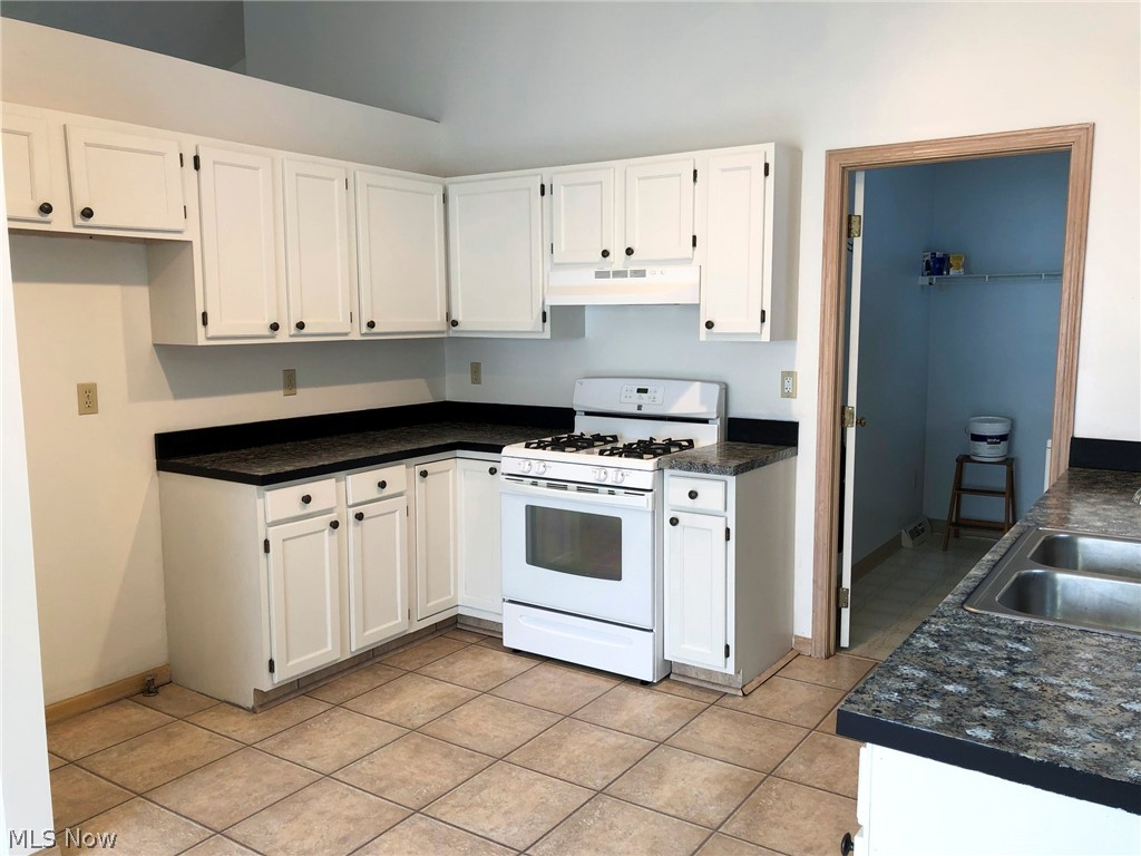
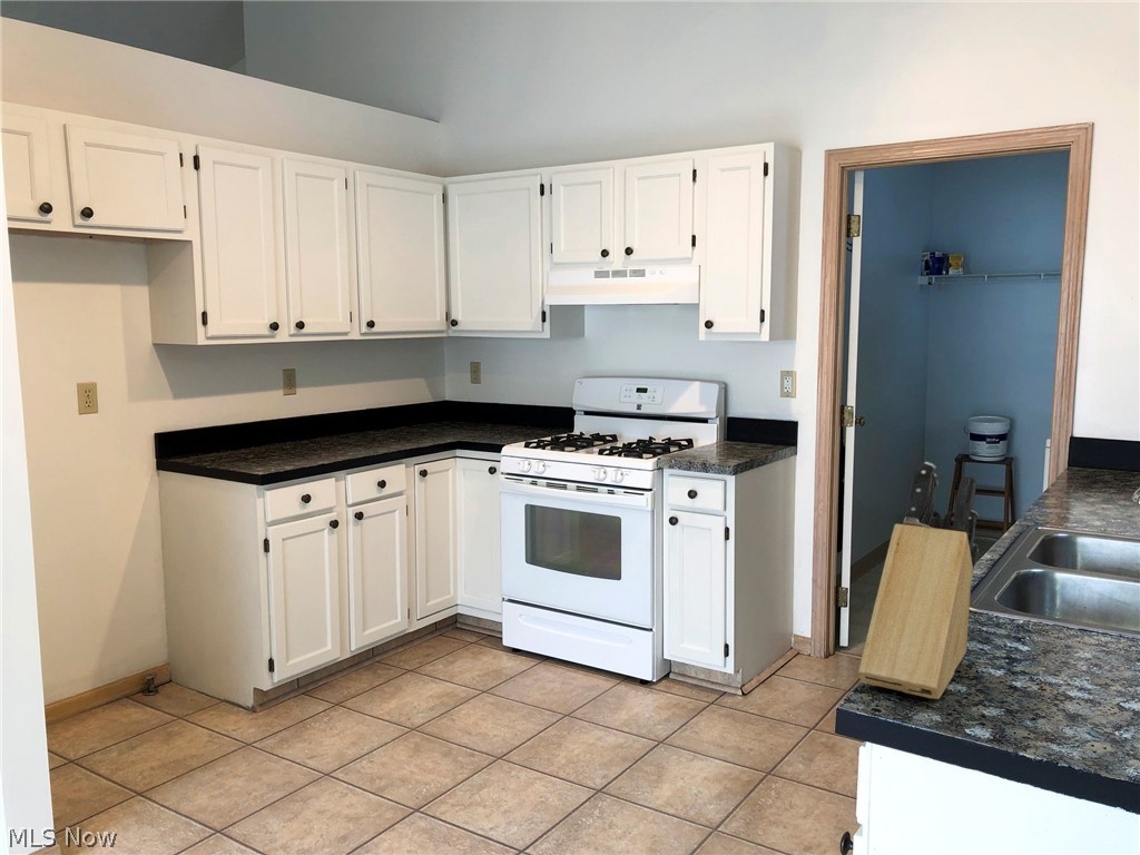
+ knife block (925, 568)
